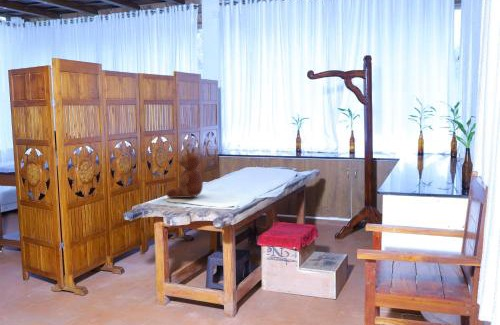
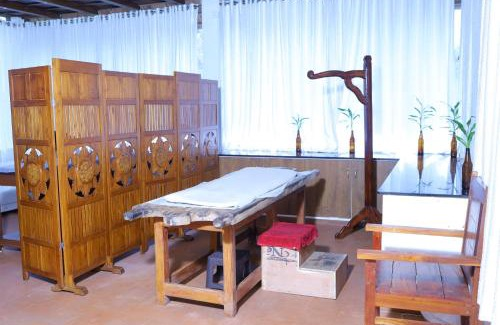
- toy (184, 172)
